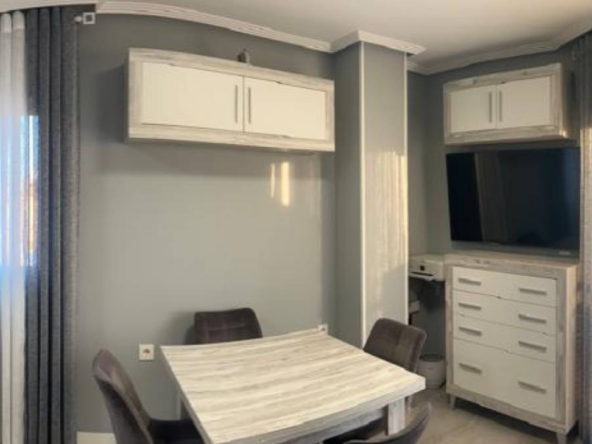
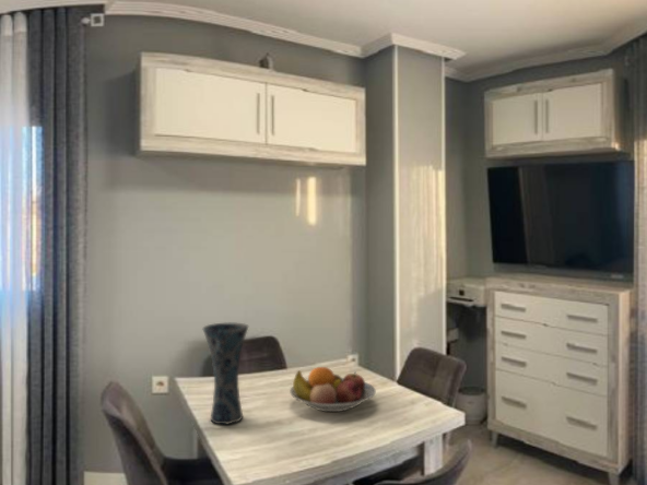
+ vase (226, 372)
+ fruit bowl (332, 386)
